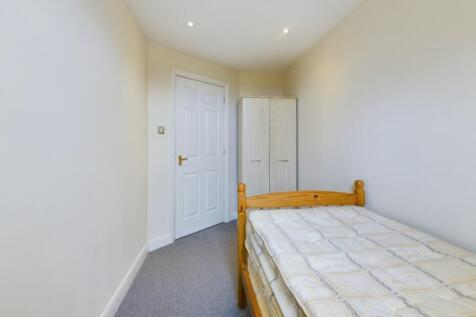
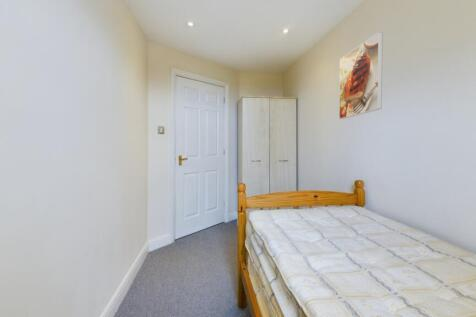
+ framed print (358, 81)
